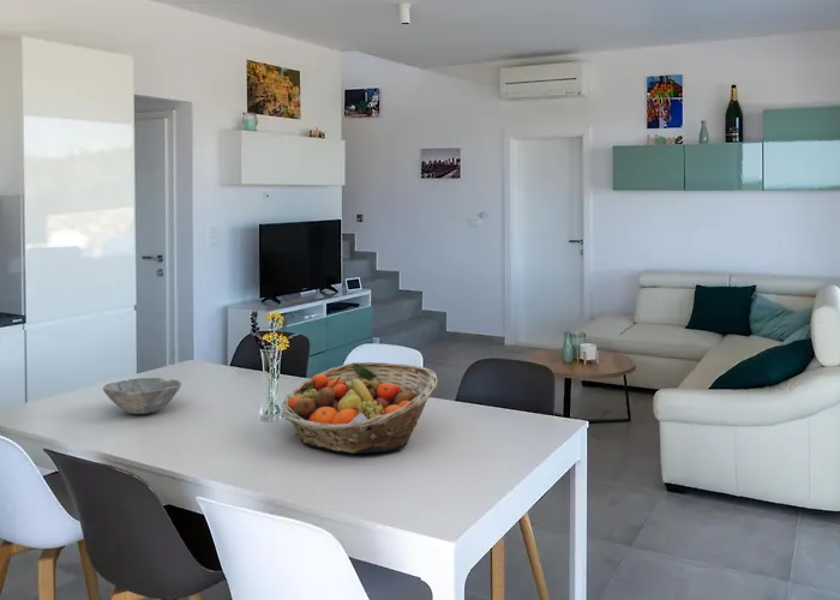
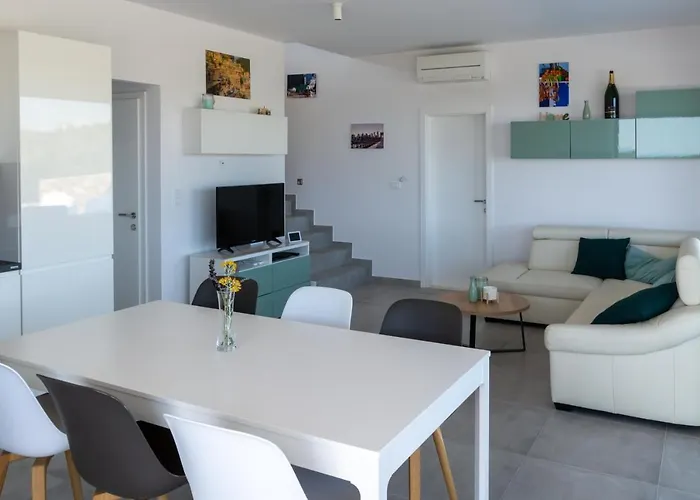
- bowl (143, 397)
- fruit basket (359, 404)
